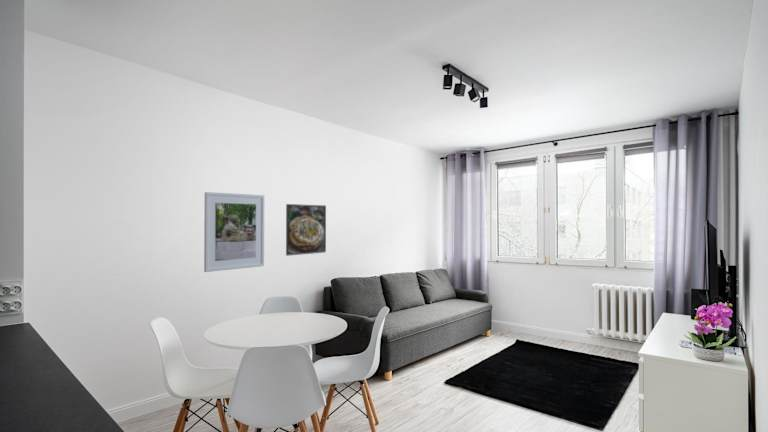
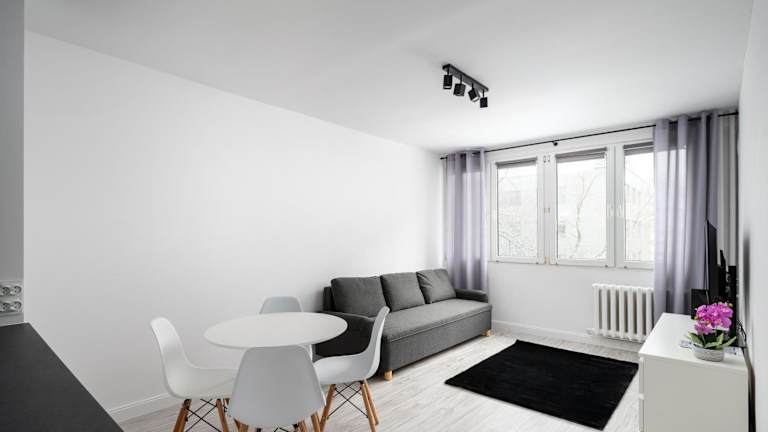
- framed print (306, 229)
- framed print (236, 231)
